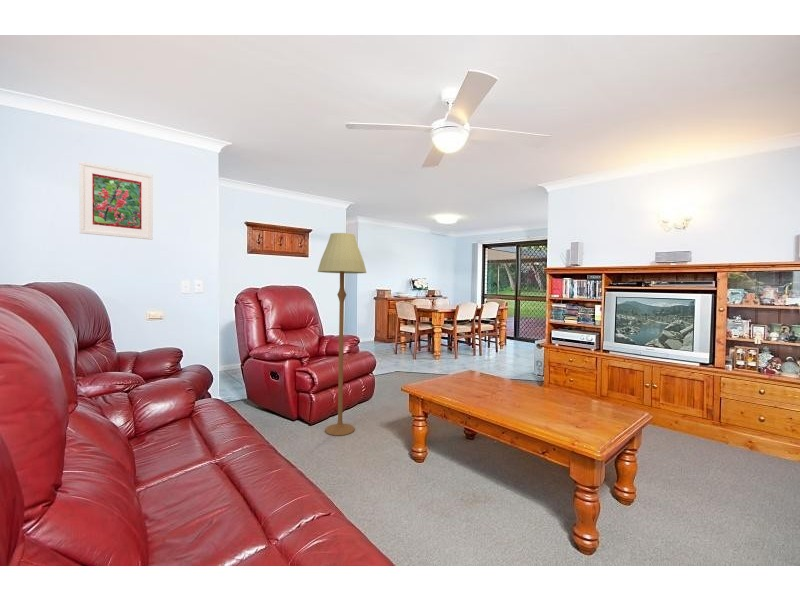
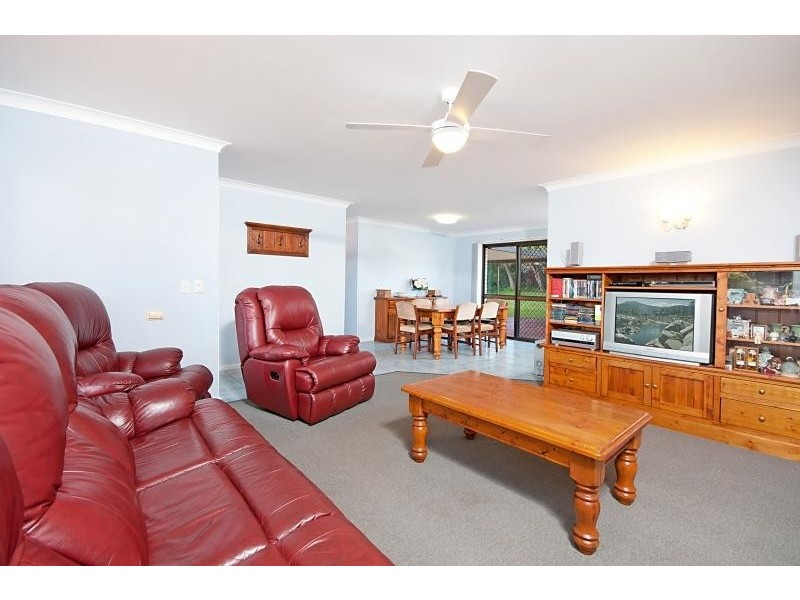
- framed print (117, 202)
- floor lamp (341, 333)
